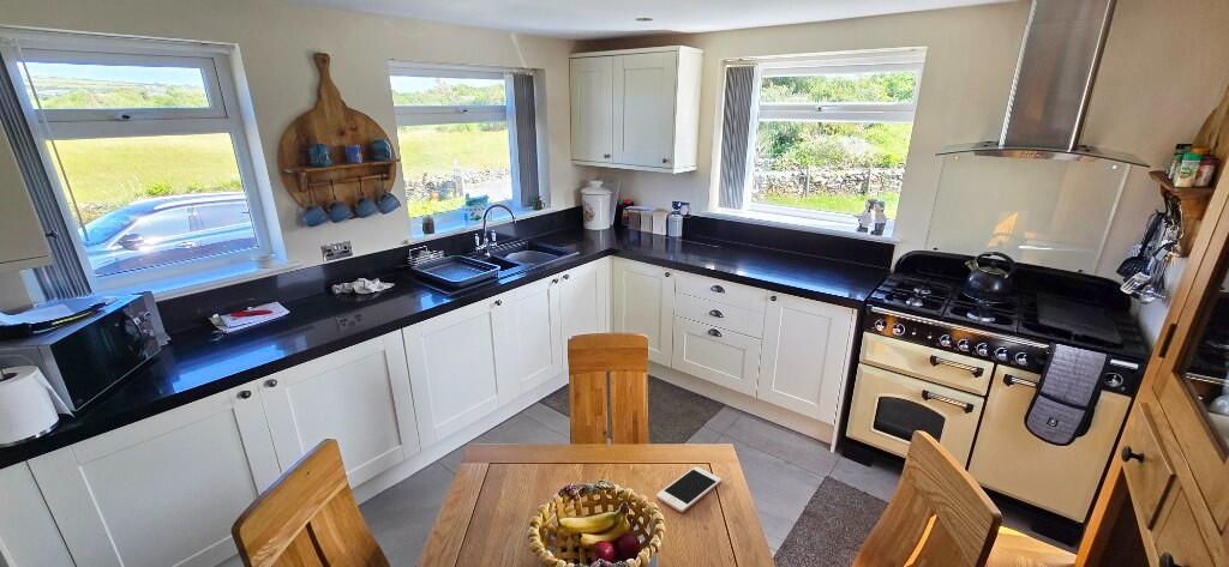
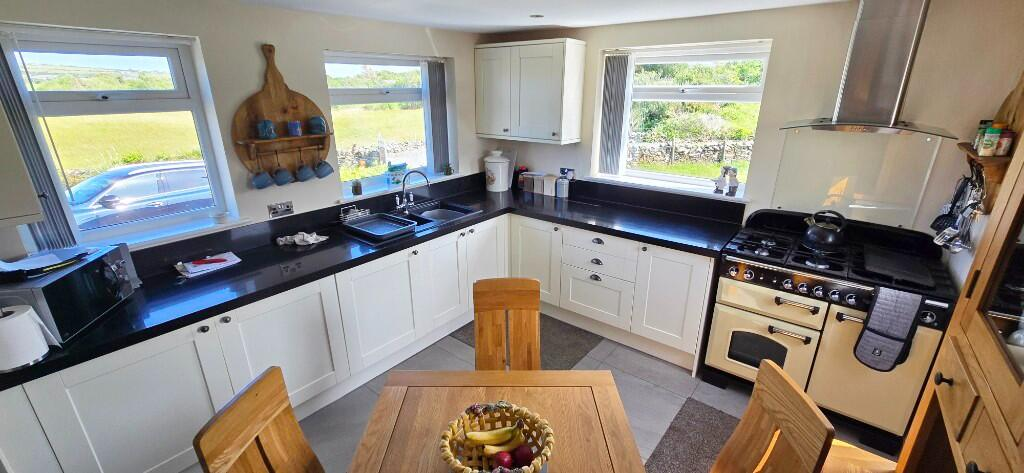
- cell phone (689, 488)
